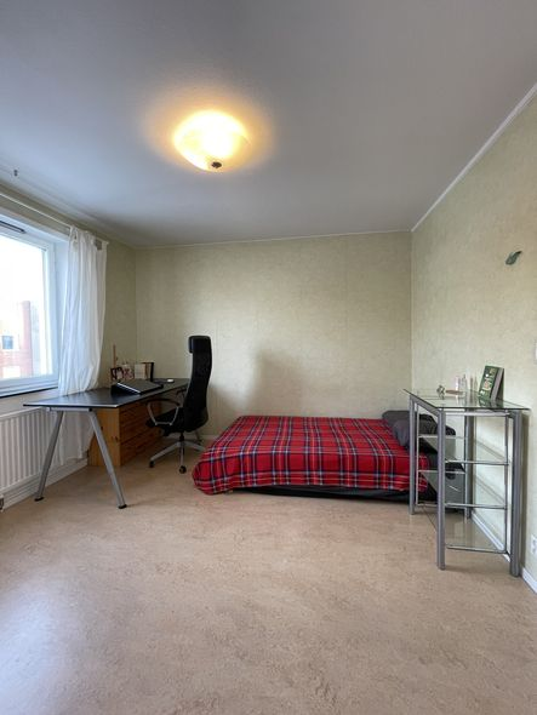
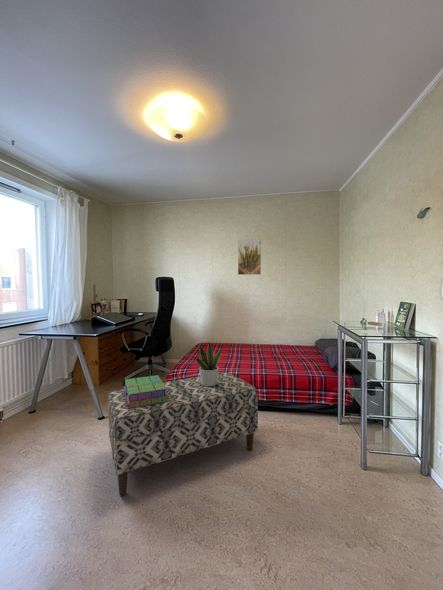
+ stack of books (144, 389)
+ potted plant (209, 361)
+ bench (184, 421)
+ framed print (249, 257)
